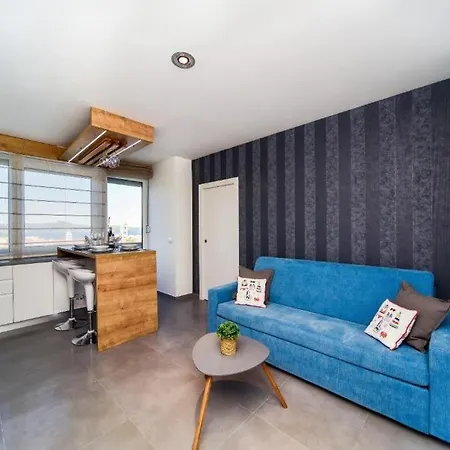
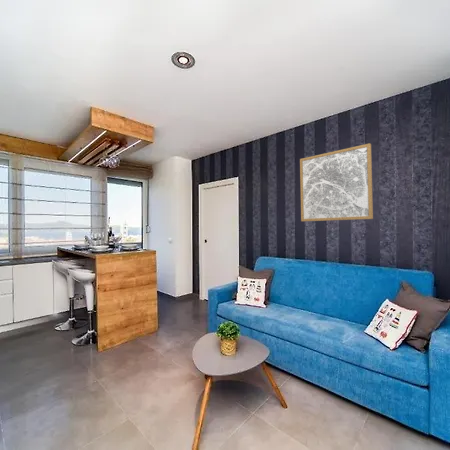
+ wall art (333, 186)
